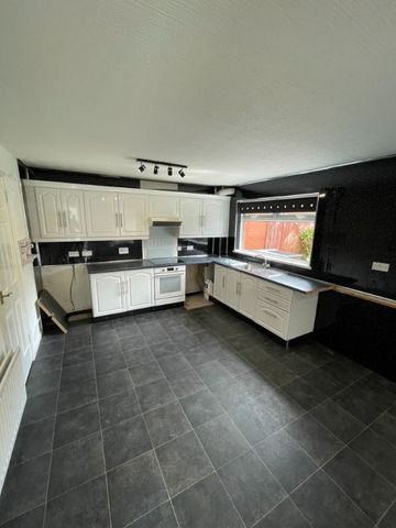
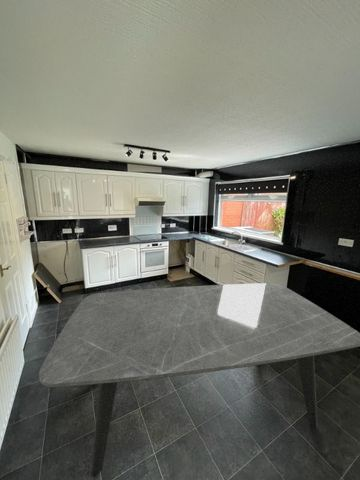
+ dining table (202, 355)
